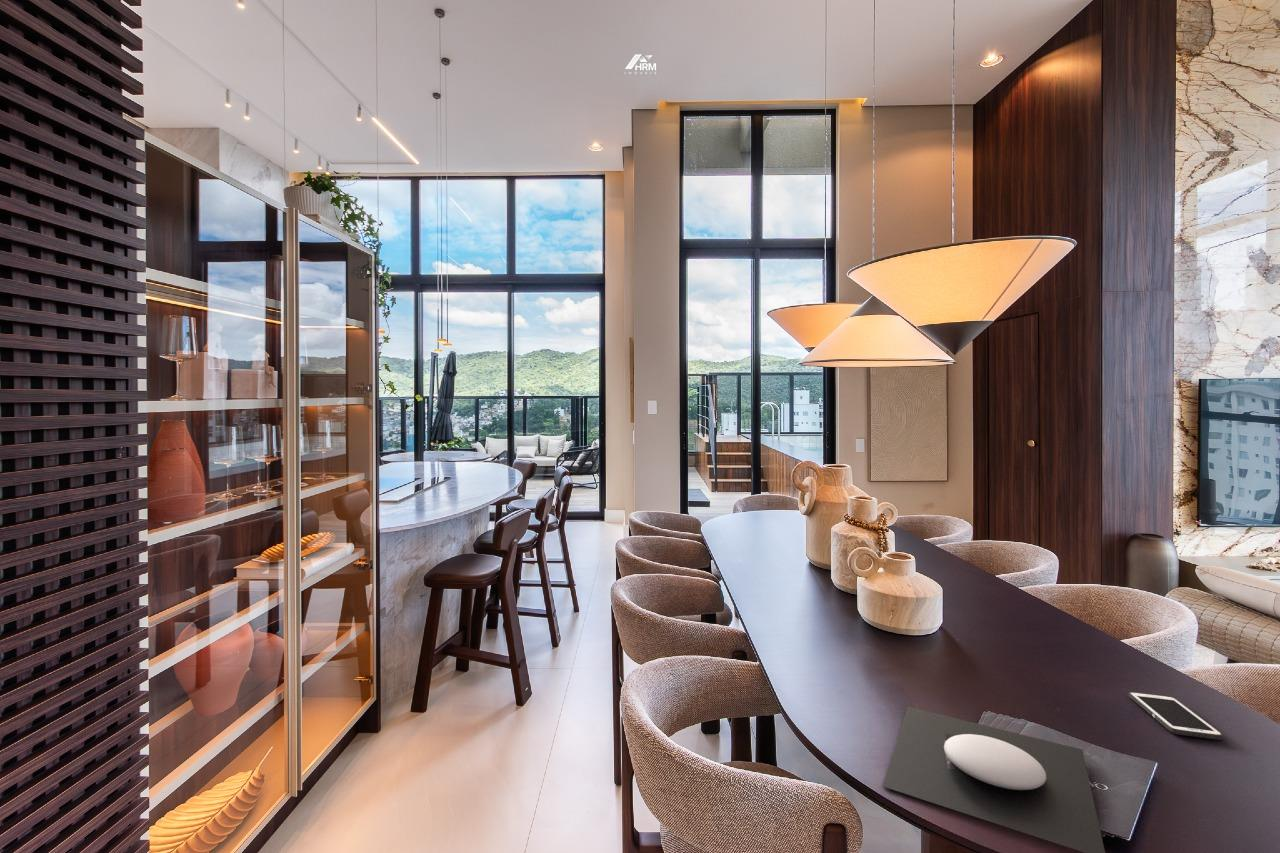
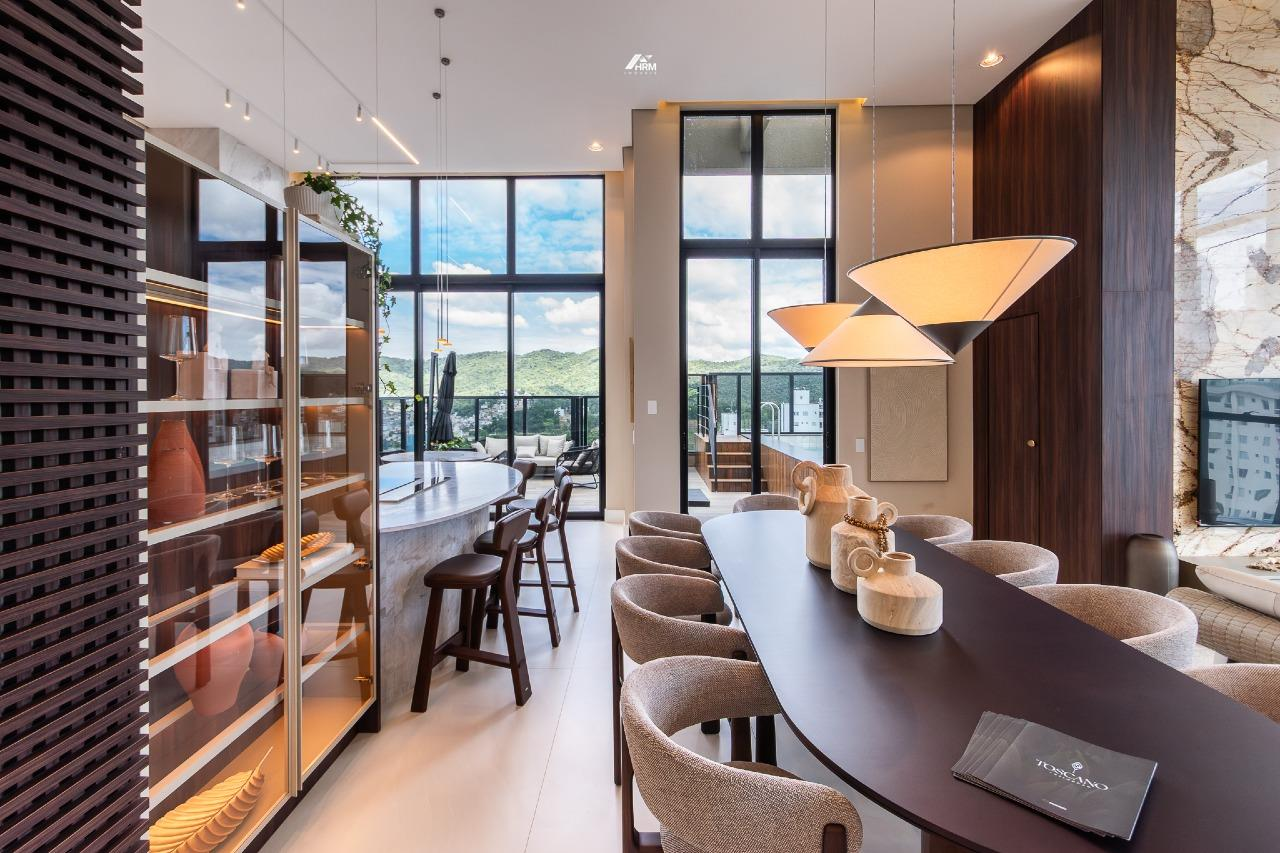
- plate (986, 757)
- cell phone (1172, 714)
